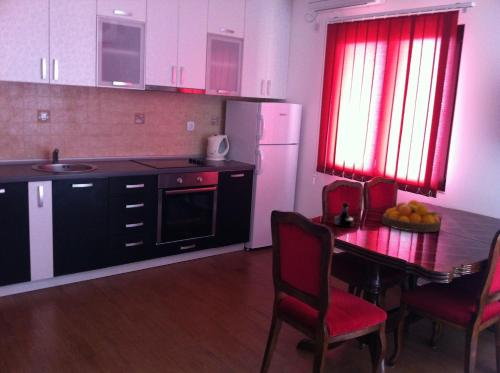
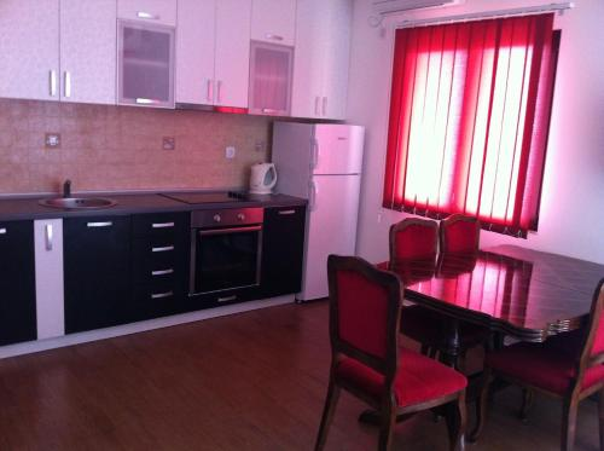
- tequila bottle (344, 213)
- fruit bowl (411, 213)
